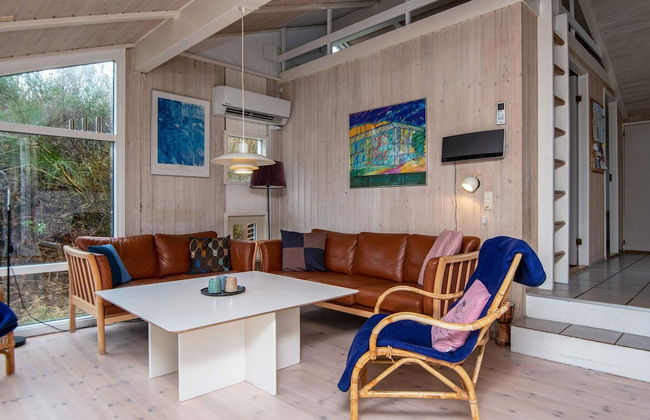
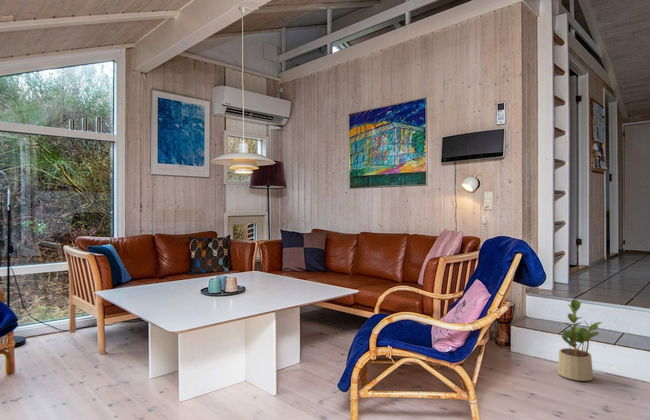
+ potted plant (578, 337)
